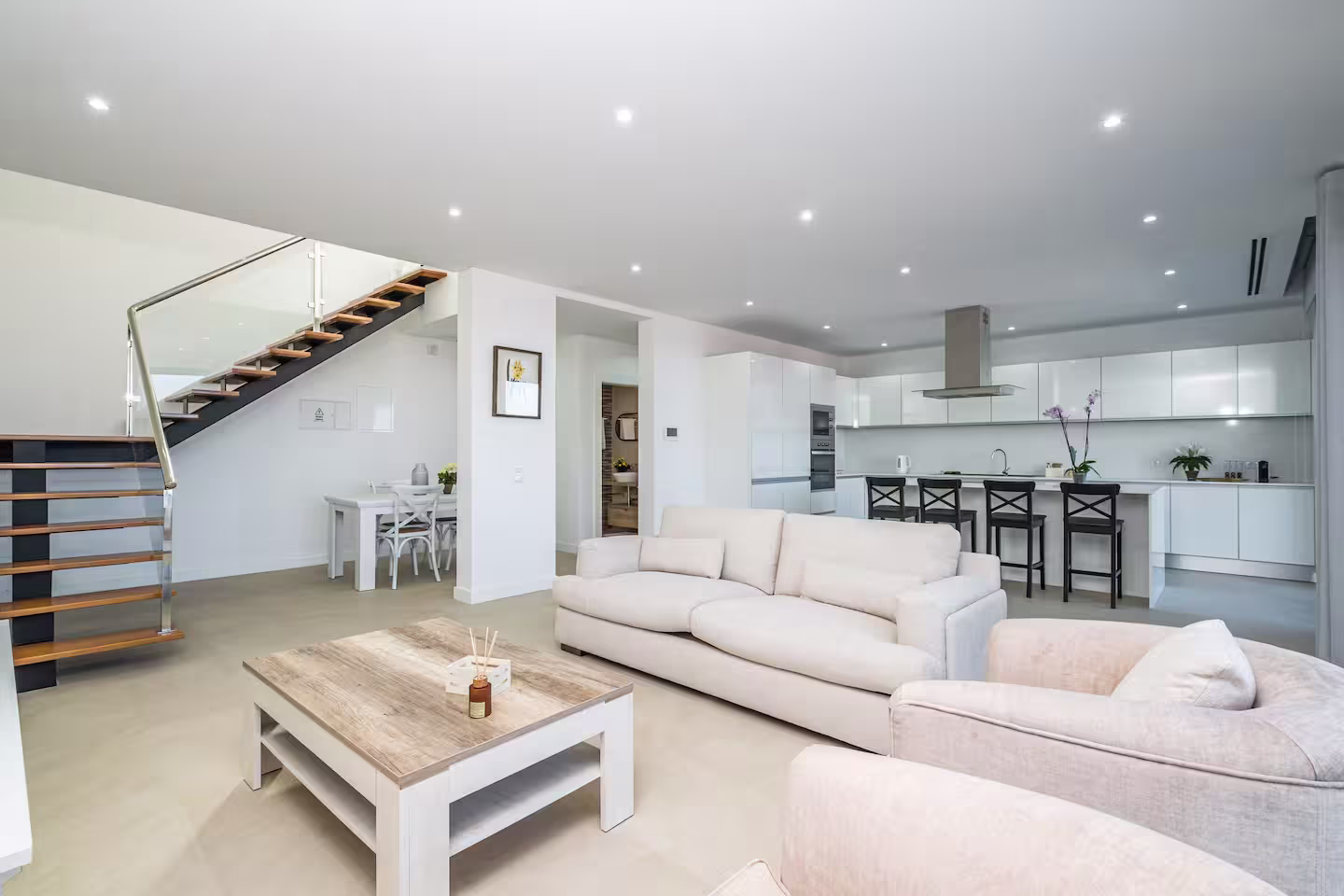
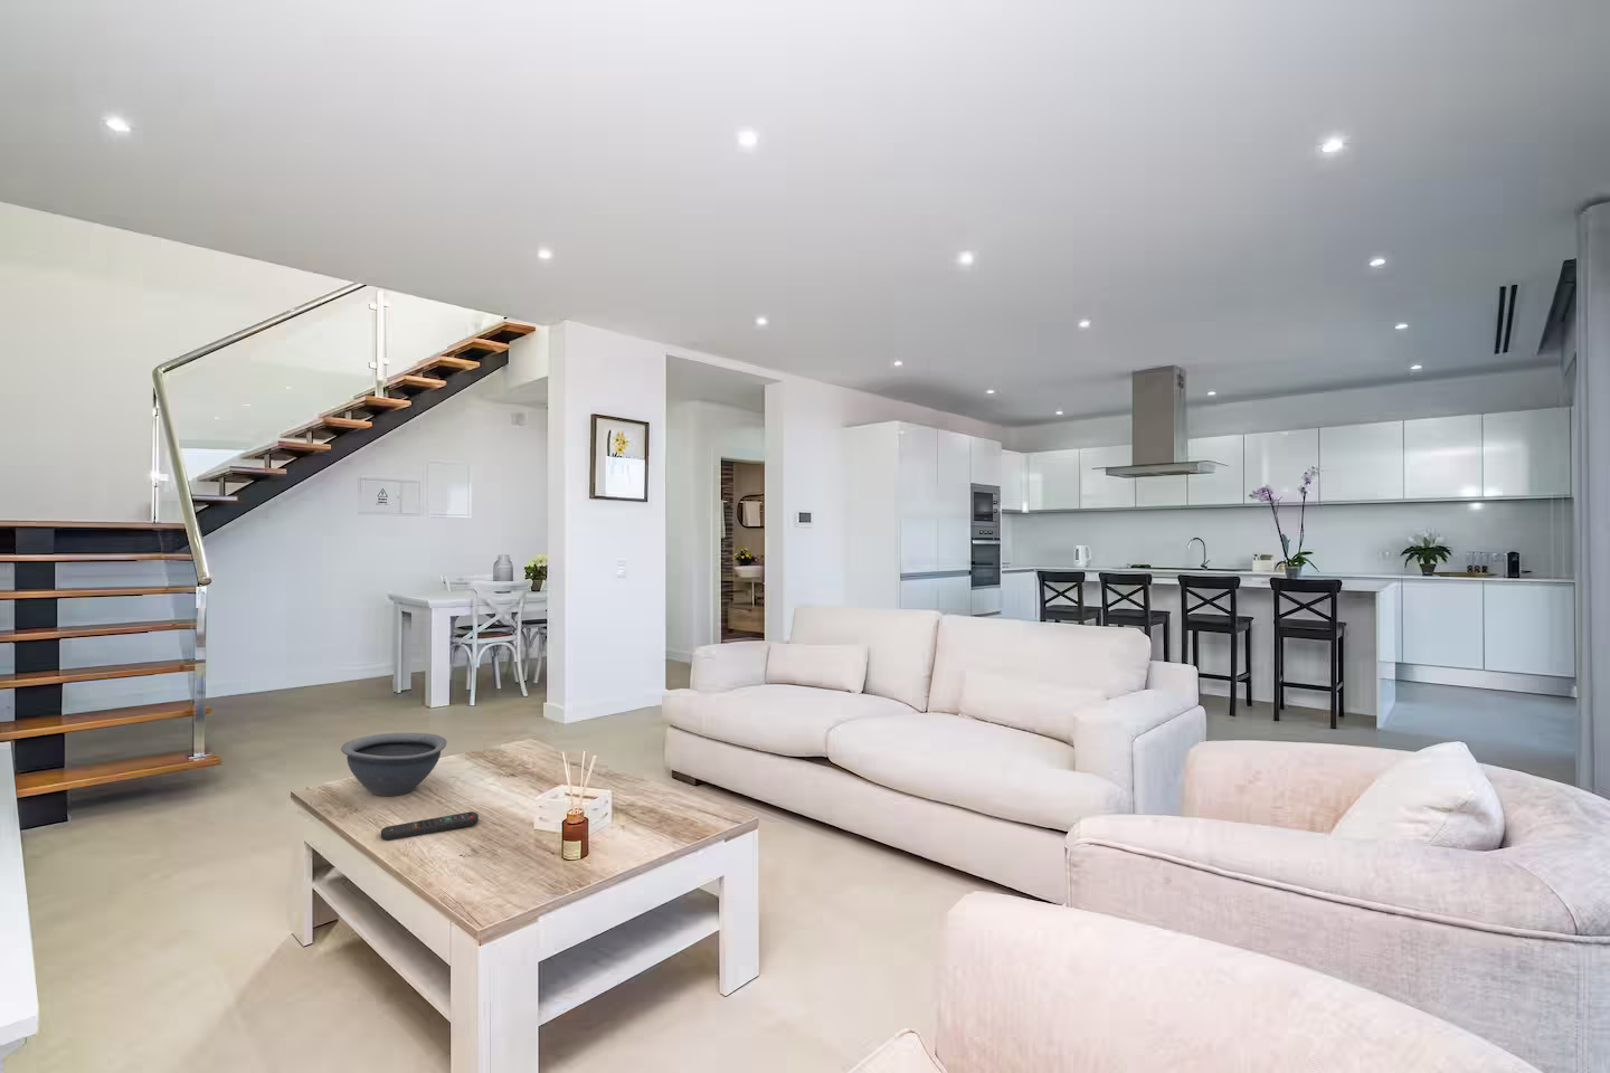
+ remote control (430, 825)
+ bowl (395, 764)
